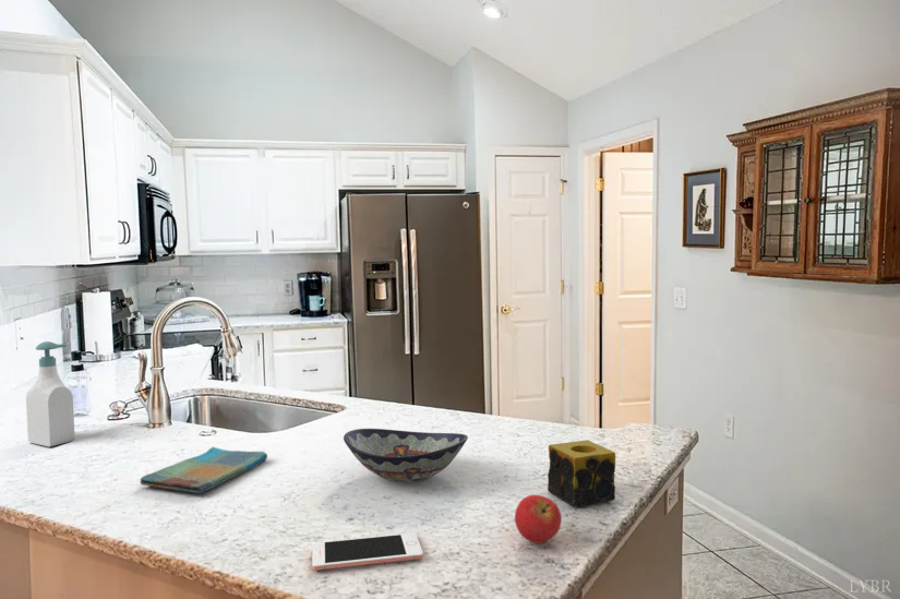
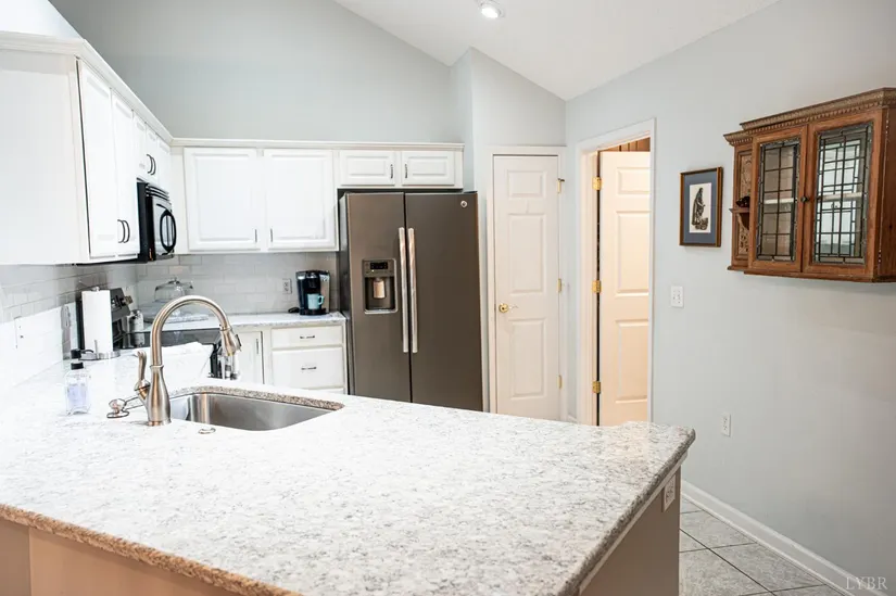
- fruit (538, 518)
- candle (580, 471)
- soap bottle (52, 391)
- cell phone (367, 550)
- dish towel (207, 467)
- decorative bowl (406, 455)
